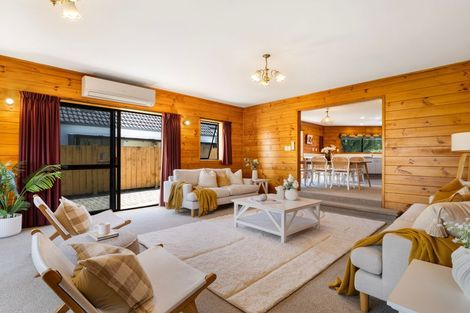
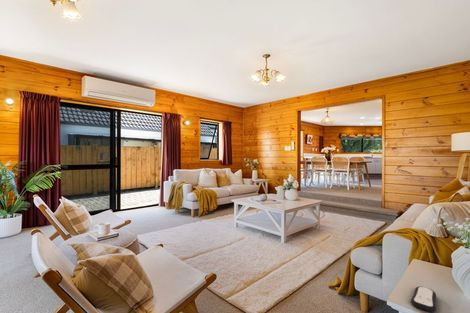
+ remote control (424, 297)
